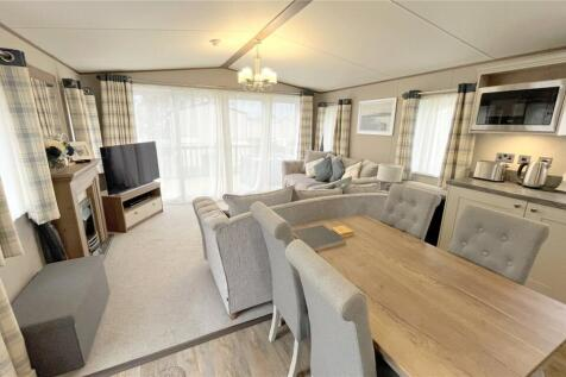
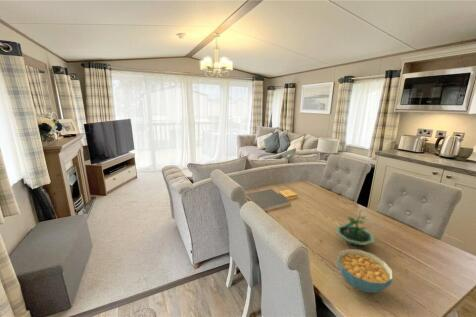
+ cereal bowl (362, 274)
+ terrarium (358, 217)
